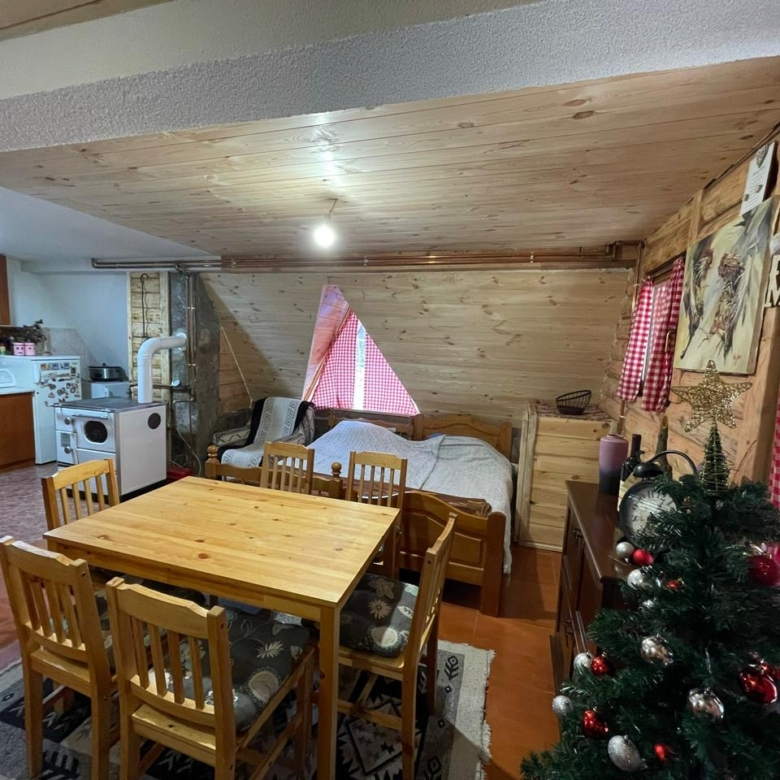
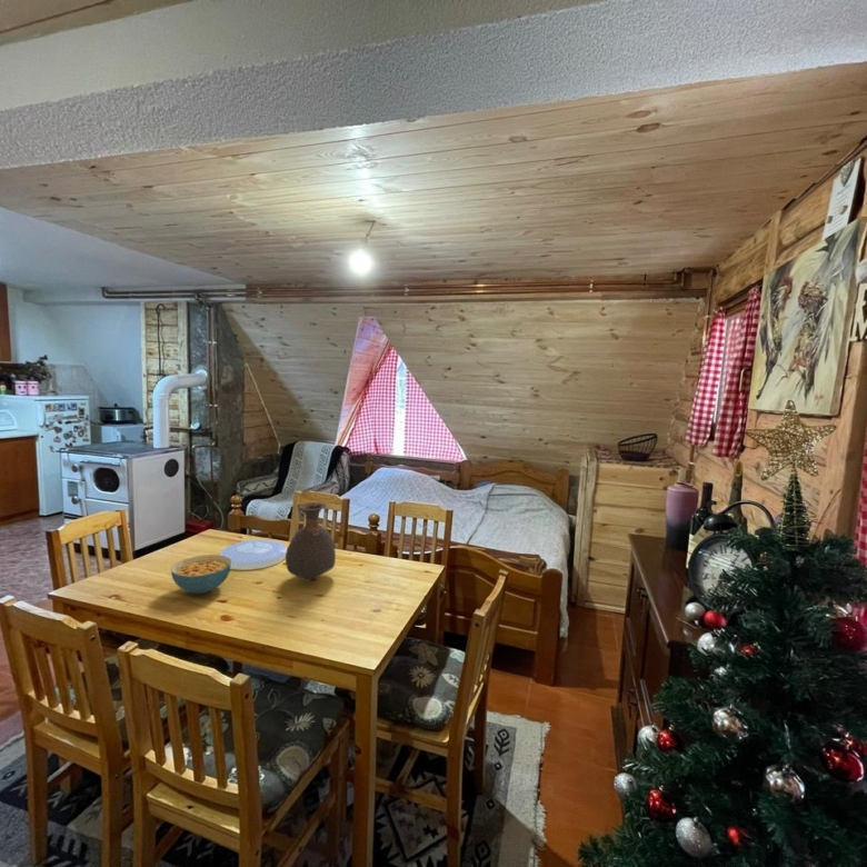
+ cereal bowl (202, 577)
+ vase (310, 542)
+ plate (253, 551)
